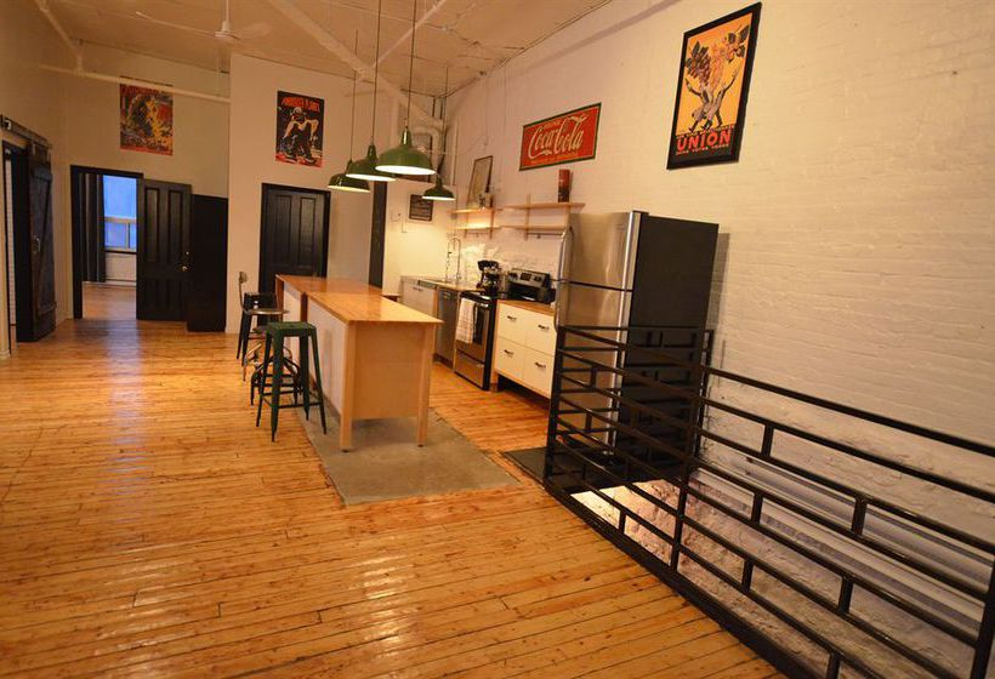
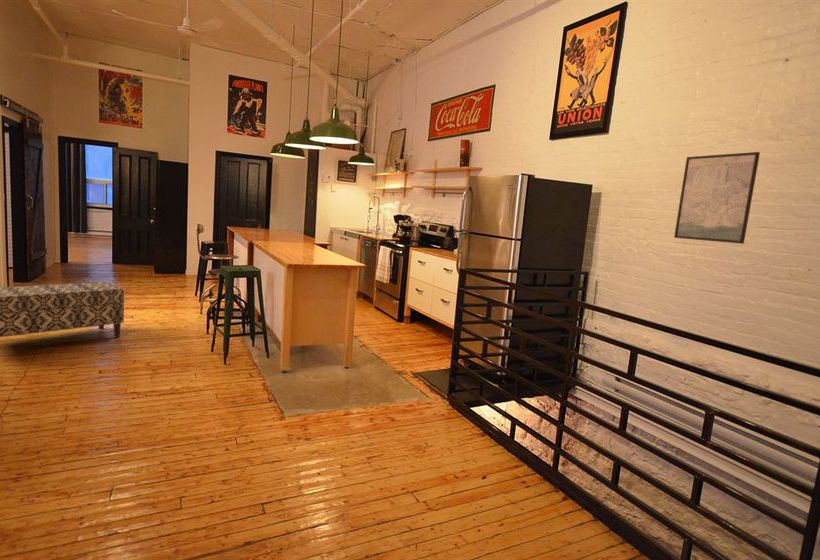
+ bench (53, 314)
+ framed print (713, 198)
